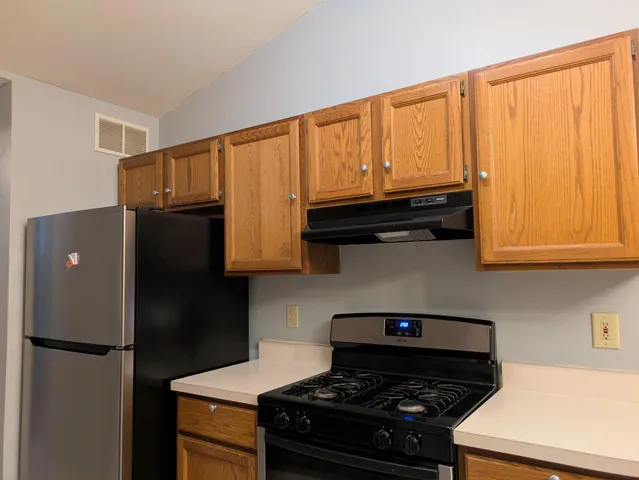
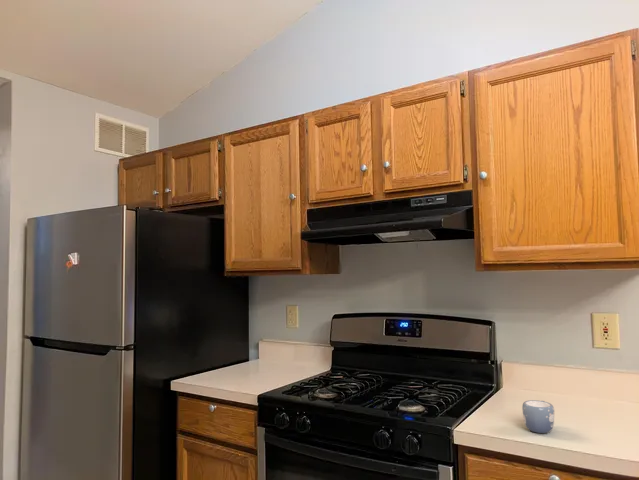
+ mug (539, 415)
